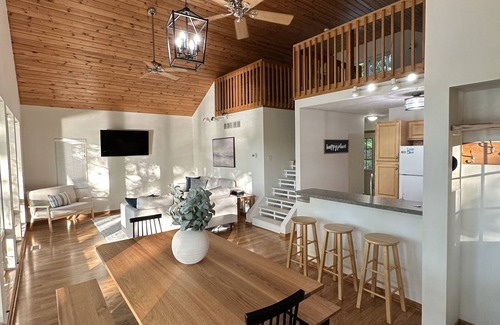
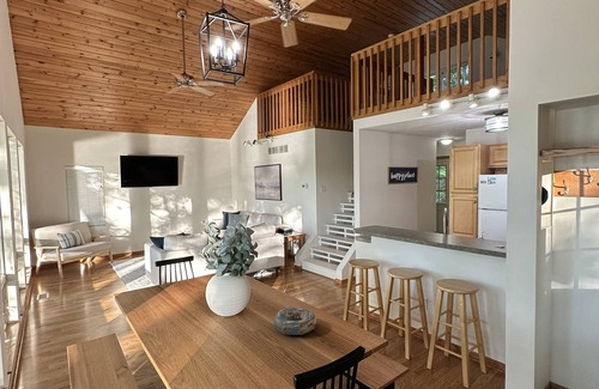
+ decorative bowl (294, 321)
